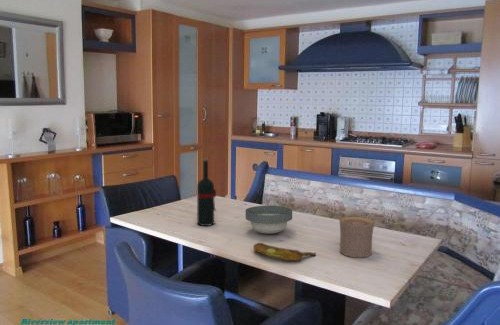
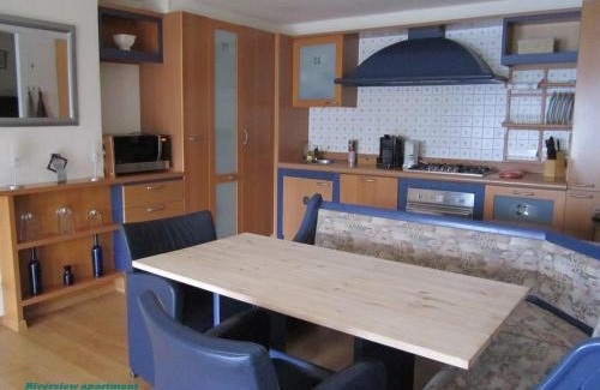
- wine bottle (207, 190)
- bowl (268, 220)
- cup (356, 236)
- banana (284, 248)
